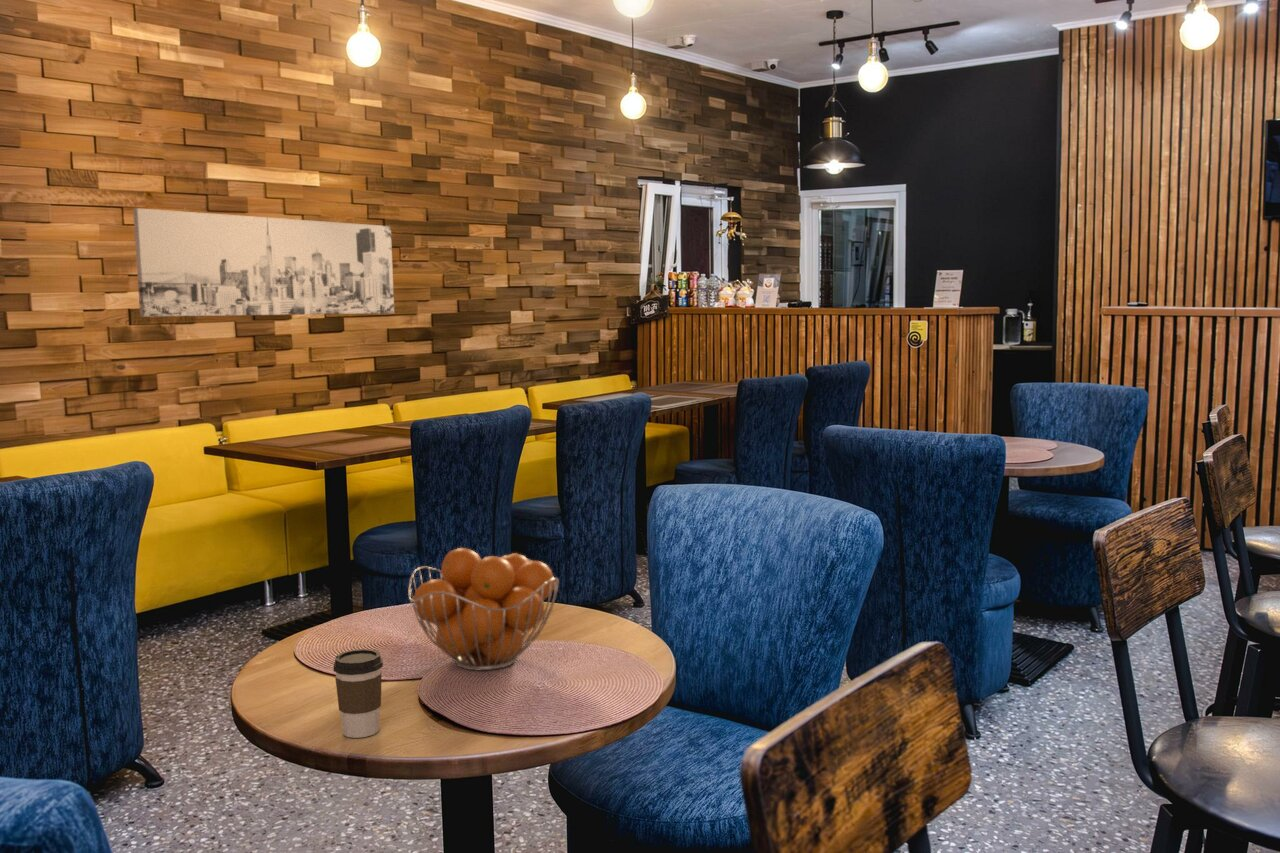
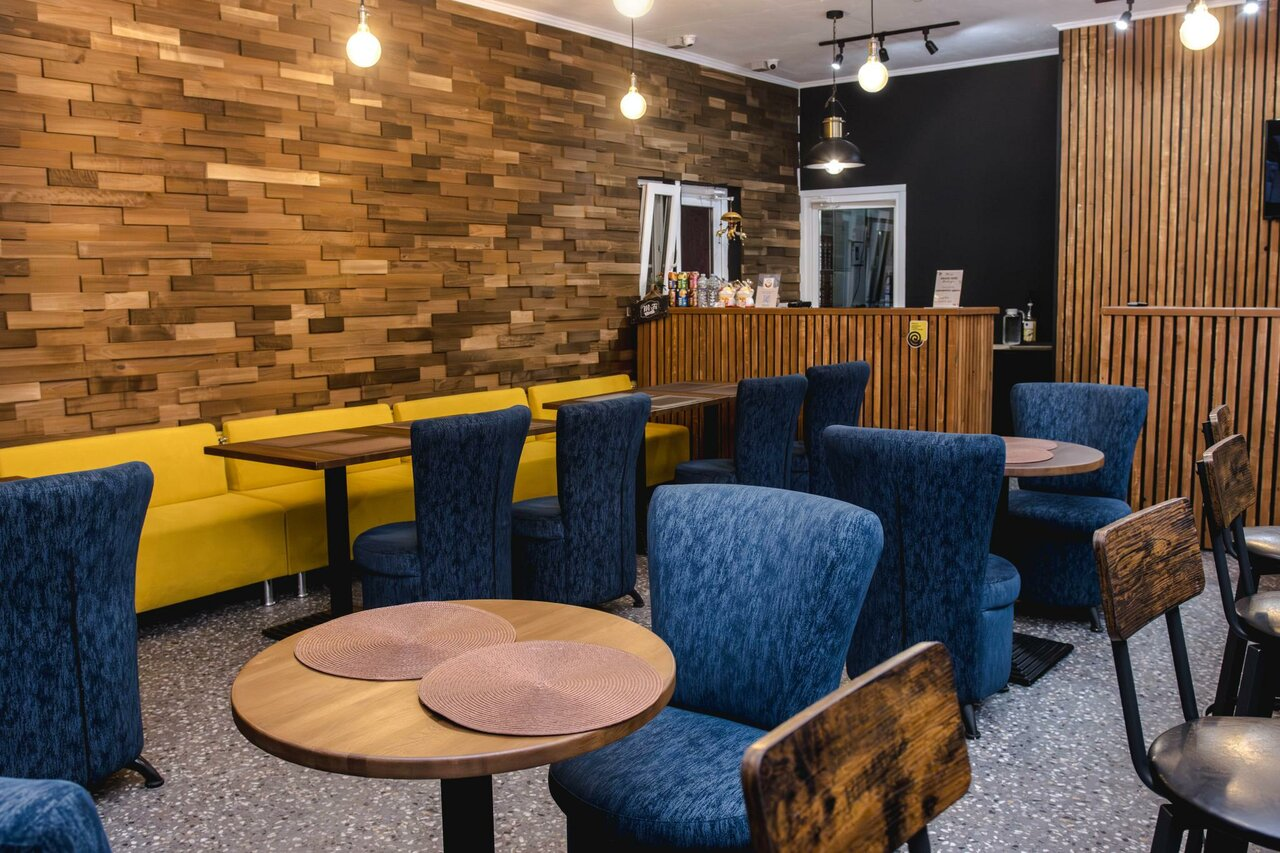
- wall art (278, 266)
- fruit basket (484, 606)
- coffee cup (359, 693)
